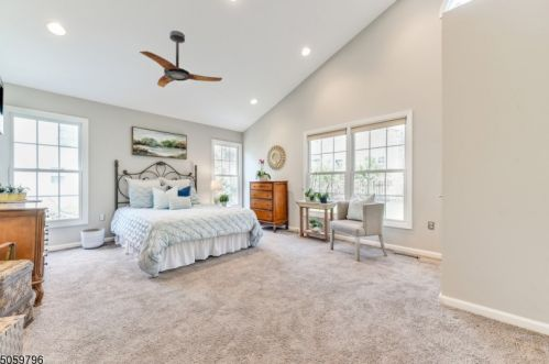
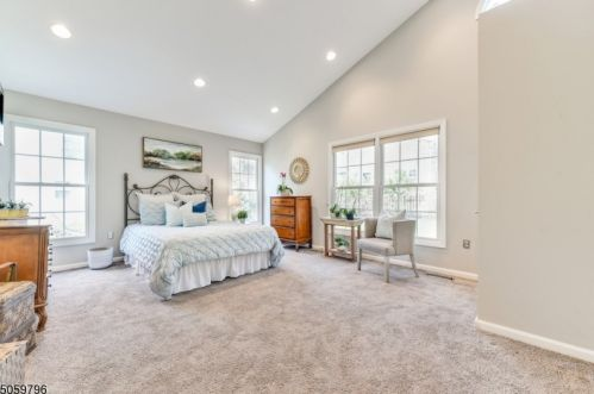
- ceiling fan (178, 58)
